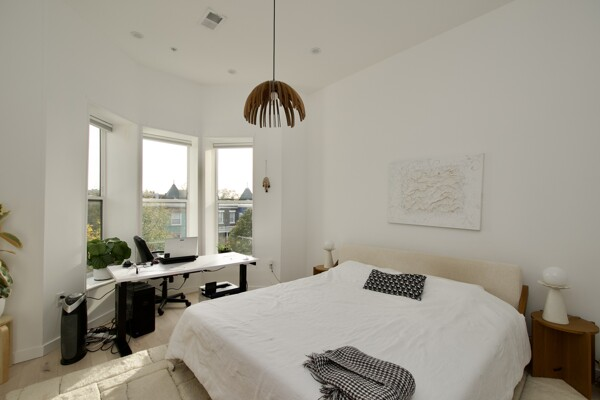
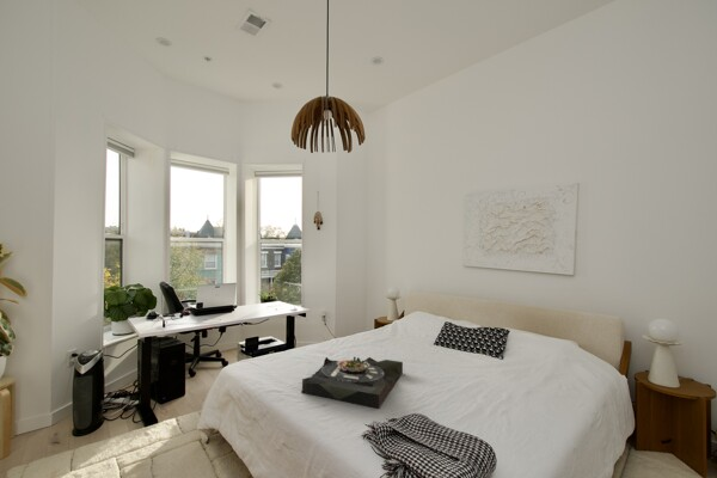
+ serving tray (355, 368)
